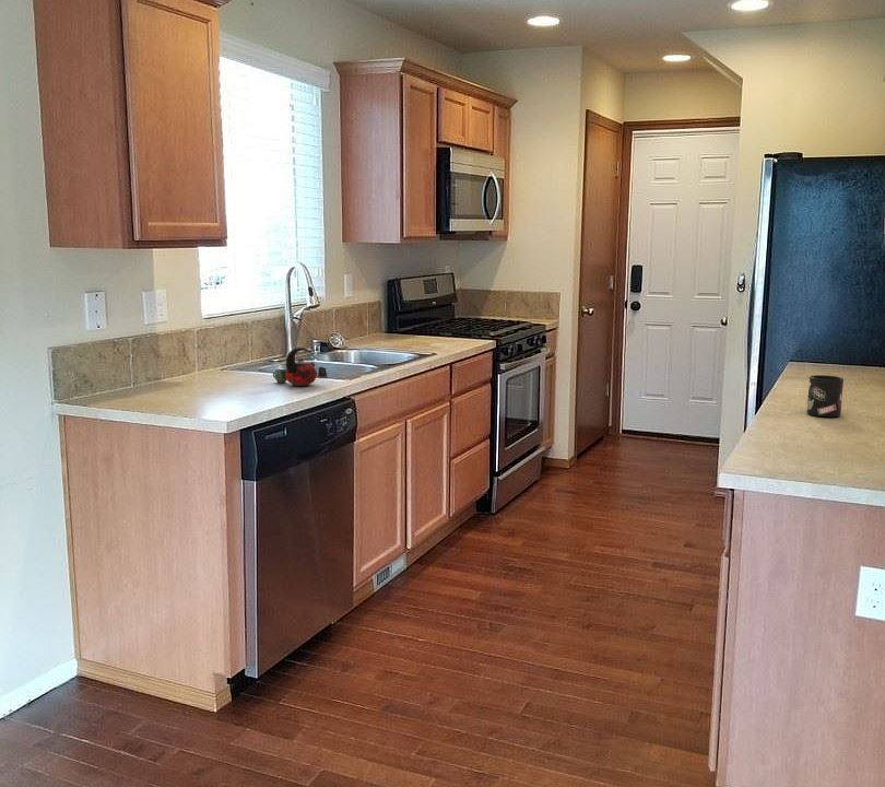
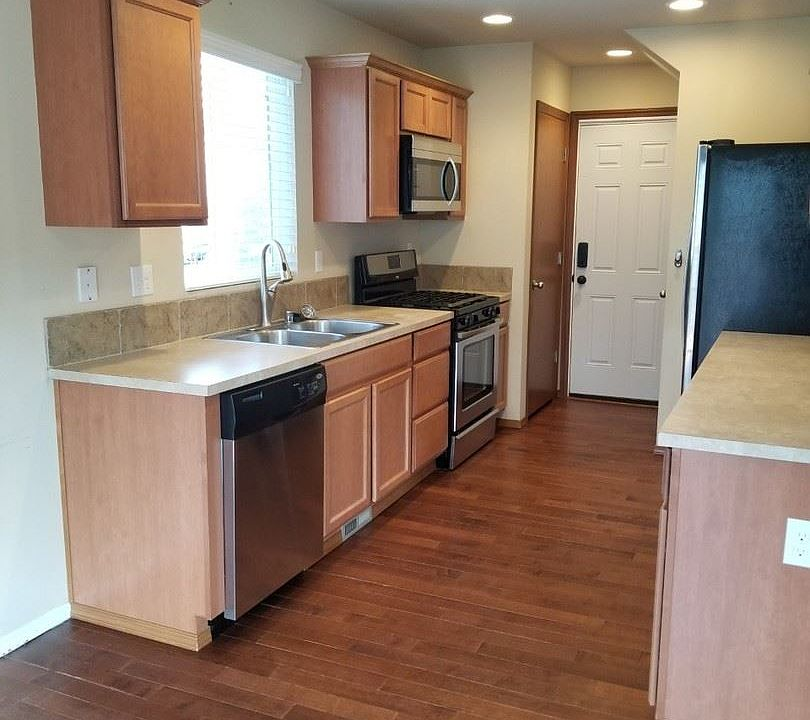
- kettle (300, 366)
- mug (825, 395)
